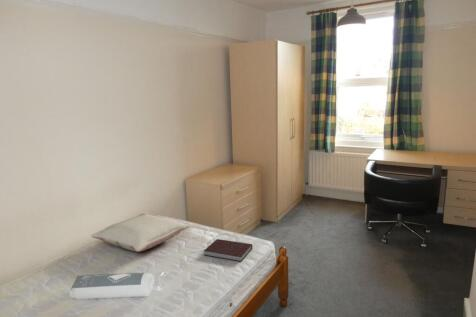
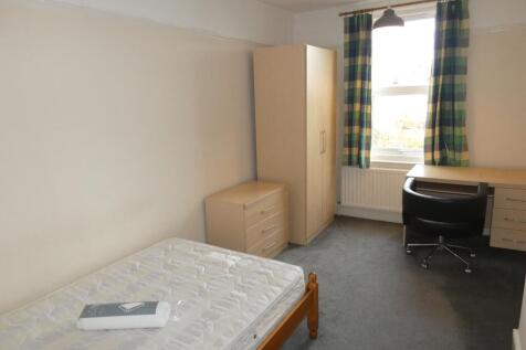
- pillow (141, 231)
- notebook (228, 249)
